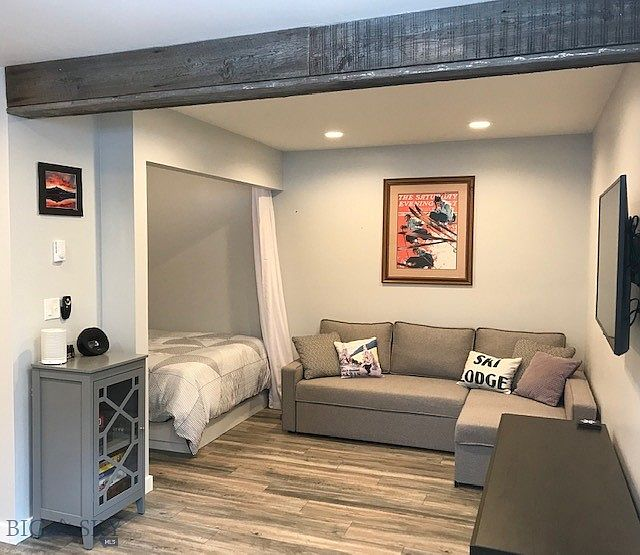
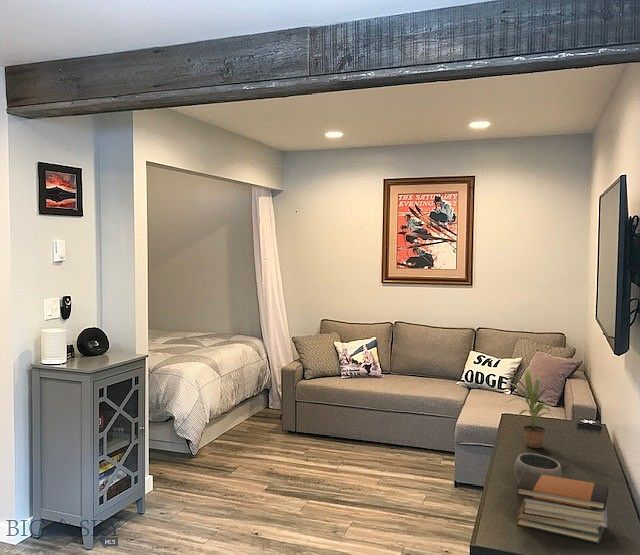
+ potted plant (532, 408)
+ book stack (562, 506)
+ bowl (537, 473)
